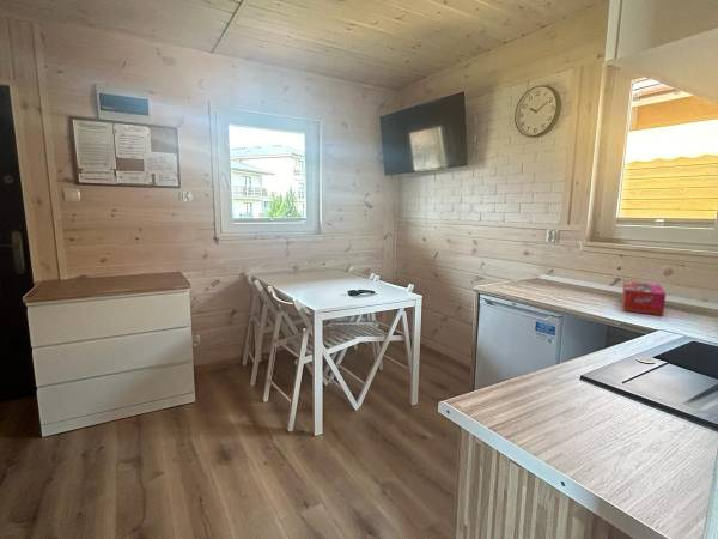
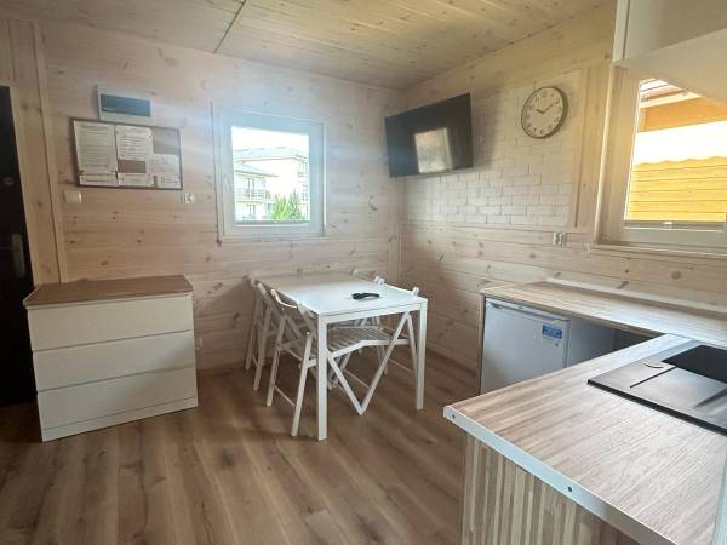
- tissue box (641, 296)
